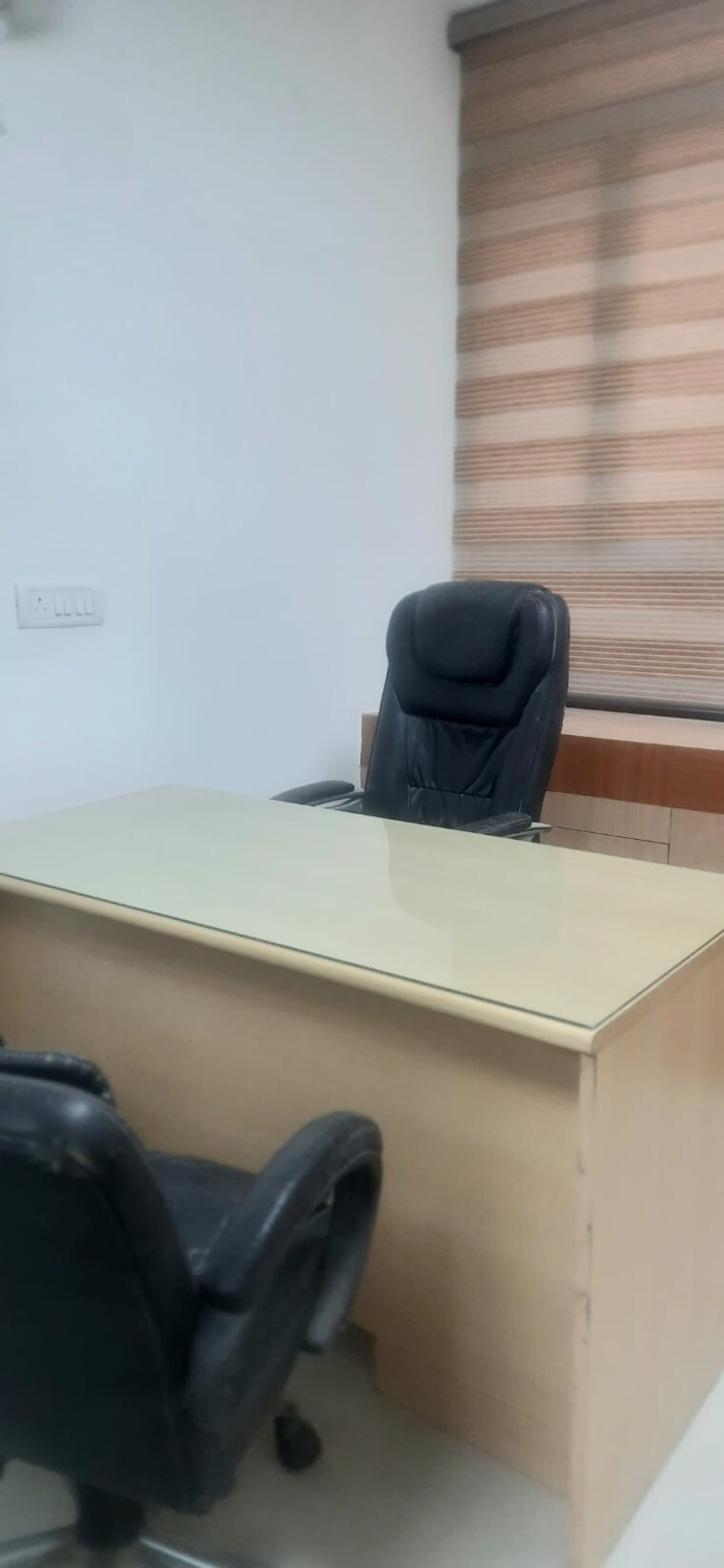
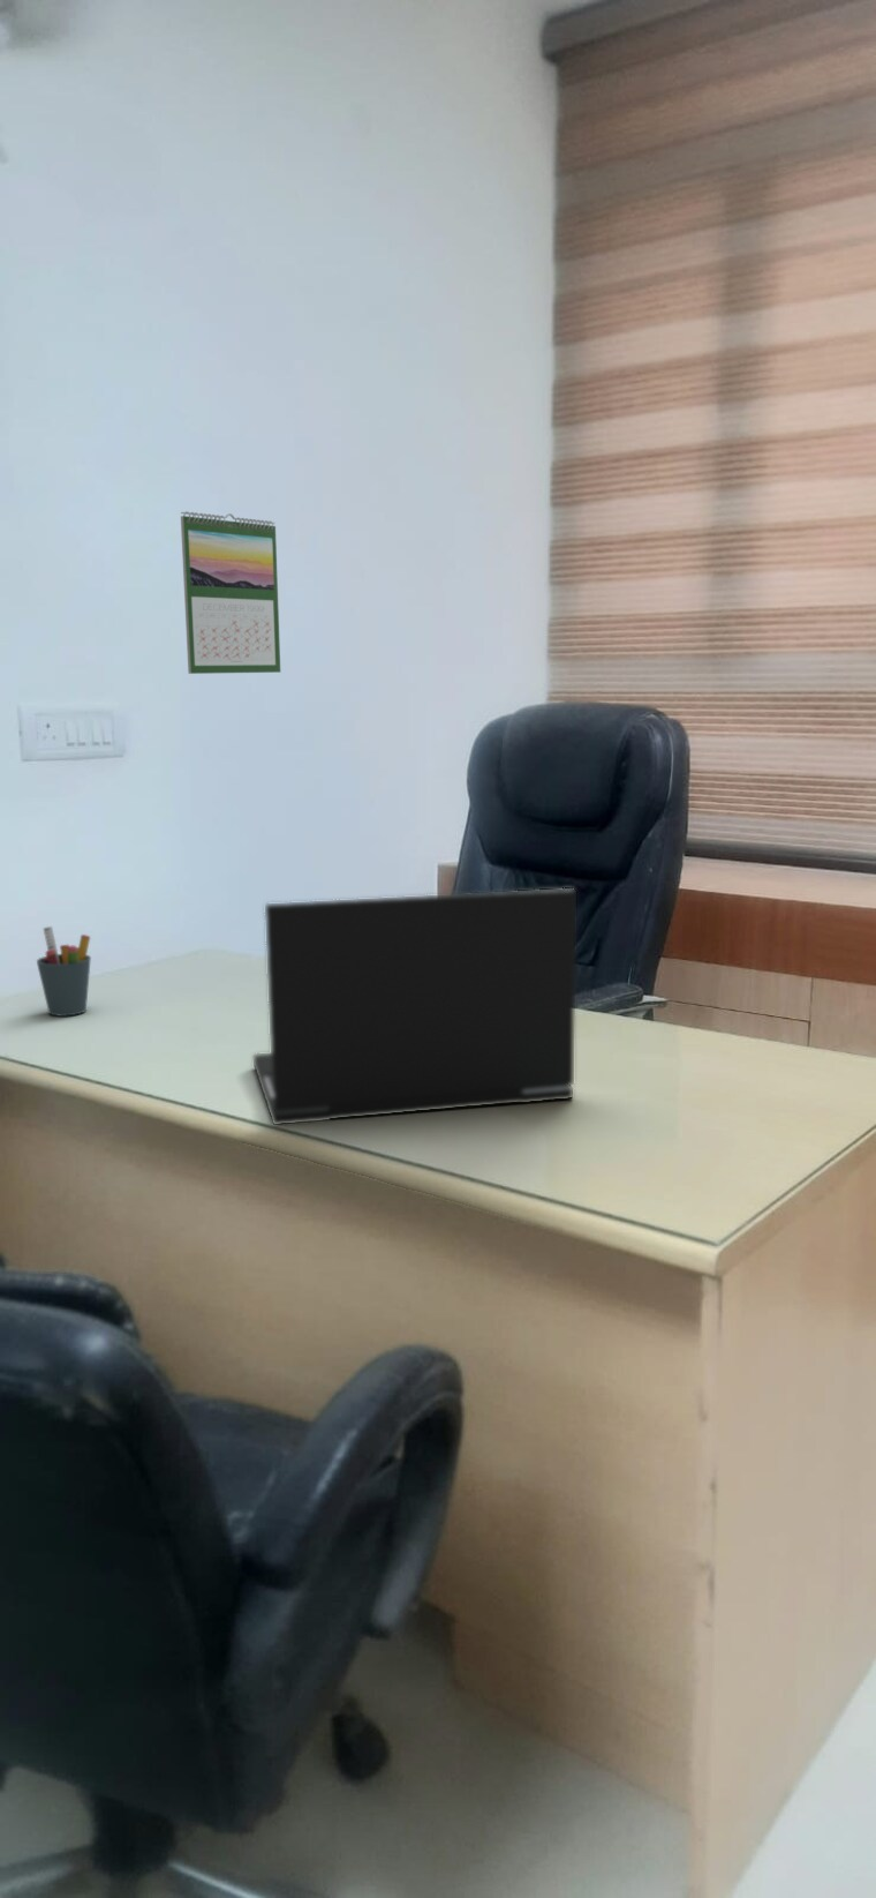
+ laptop (404, 983)
+ pen holder (64, 971)
+ calendar (232, 594)
